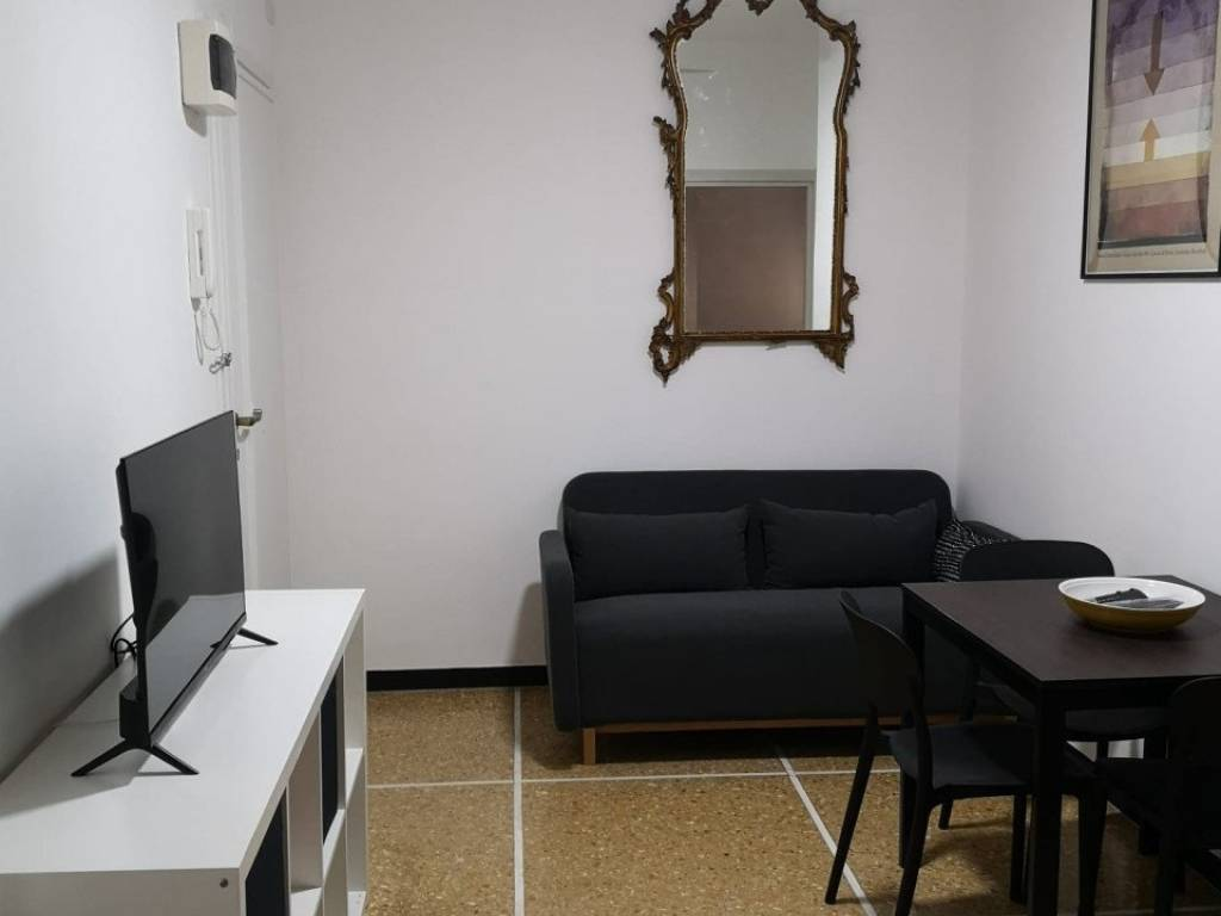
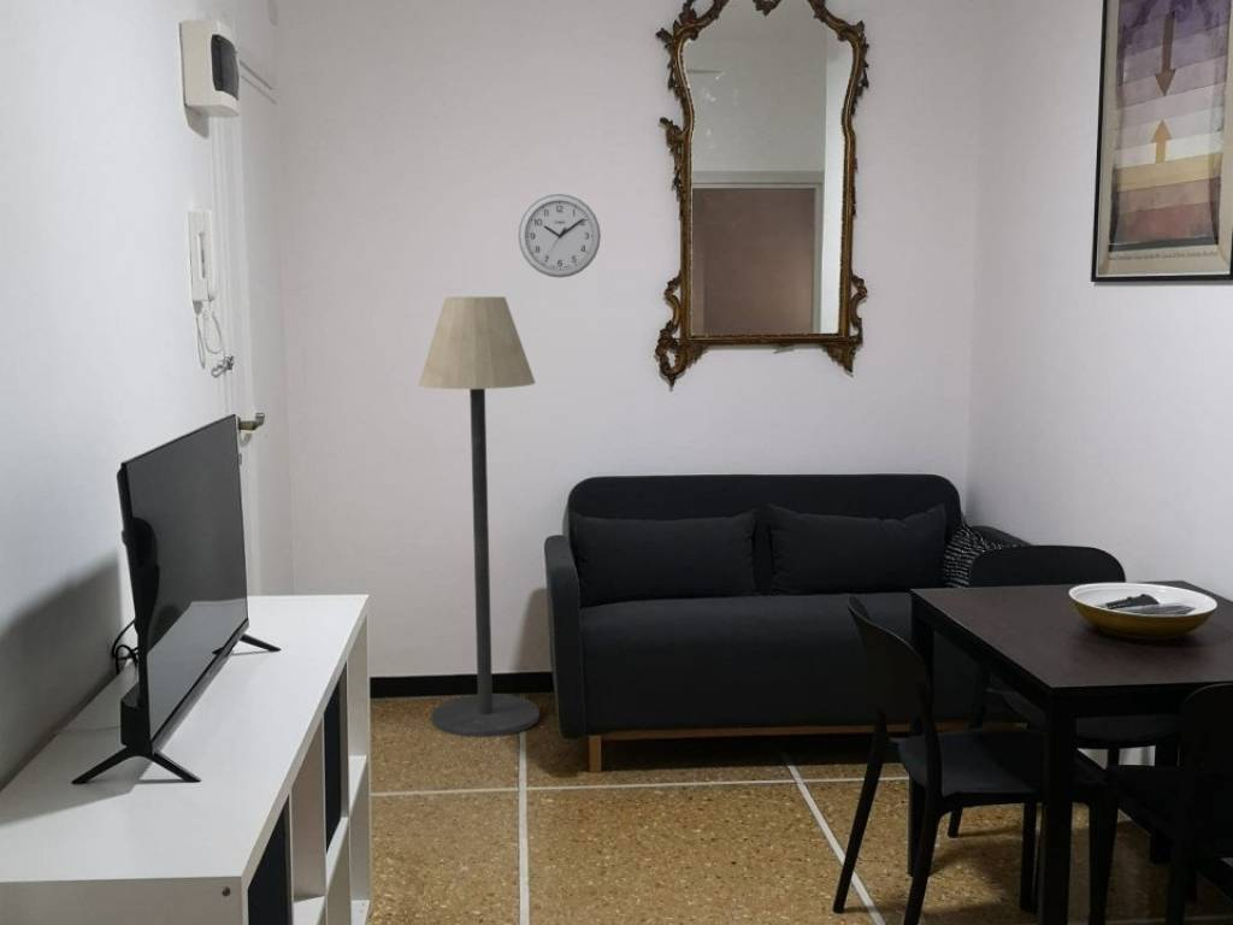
+ wall clock (559, 235)
+ floor lamp (480, 512)
